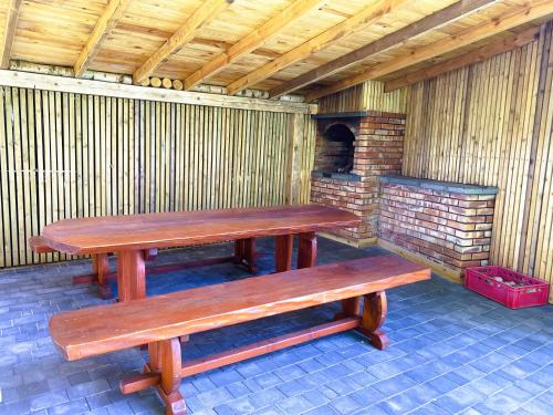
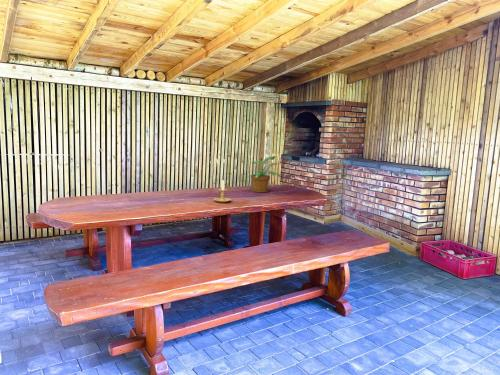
+ potted plant (265, 173)
+ candle holder (222, 190)
